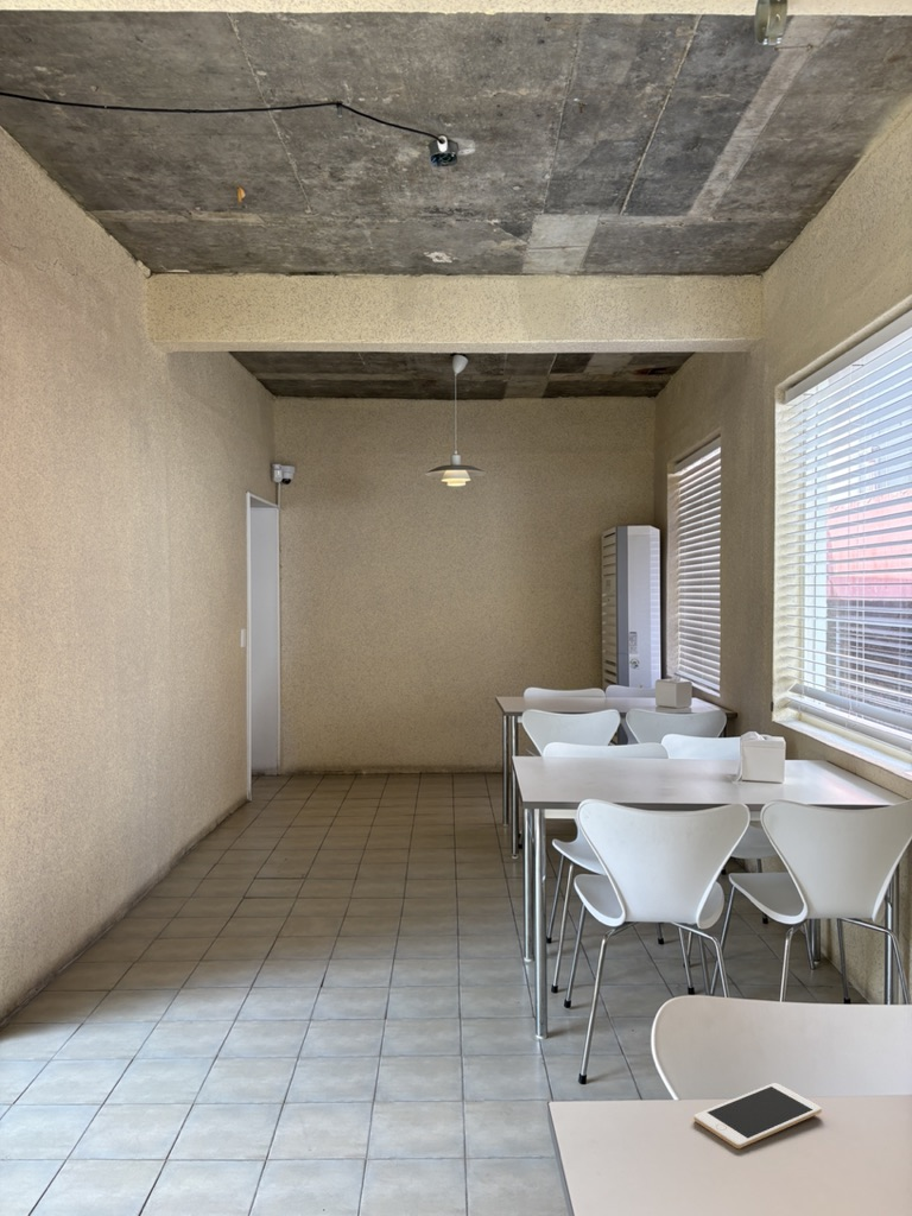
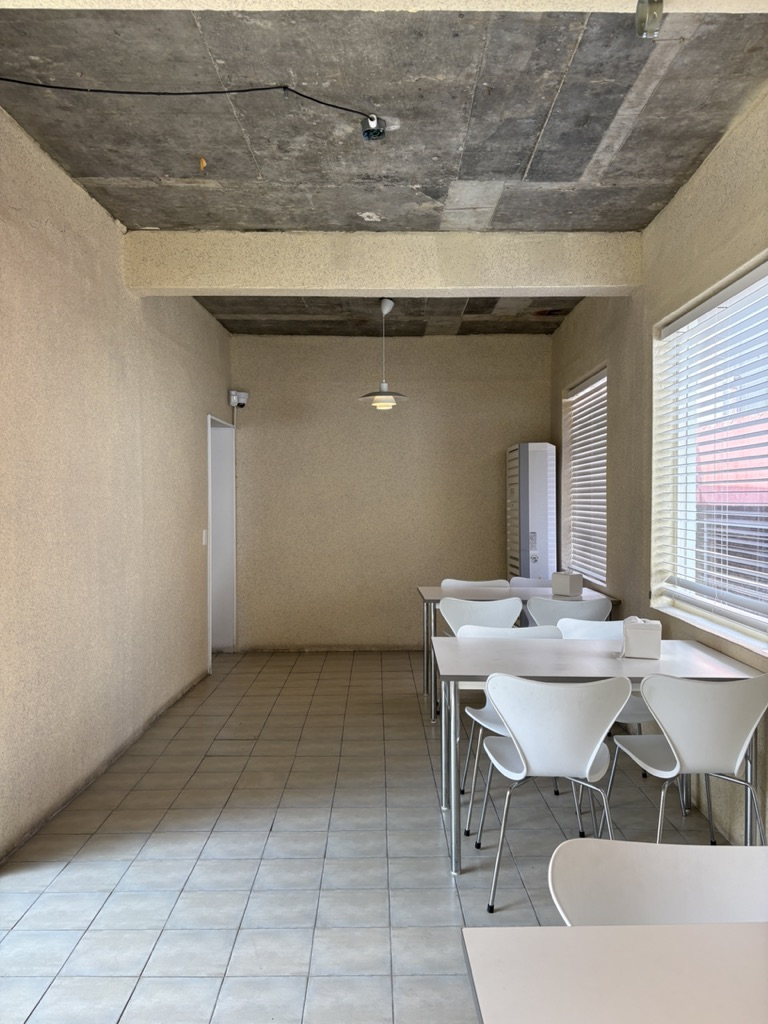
- cell phone (758, 1114)
